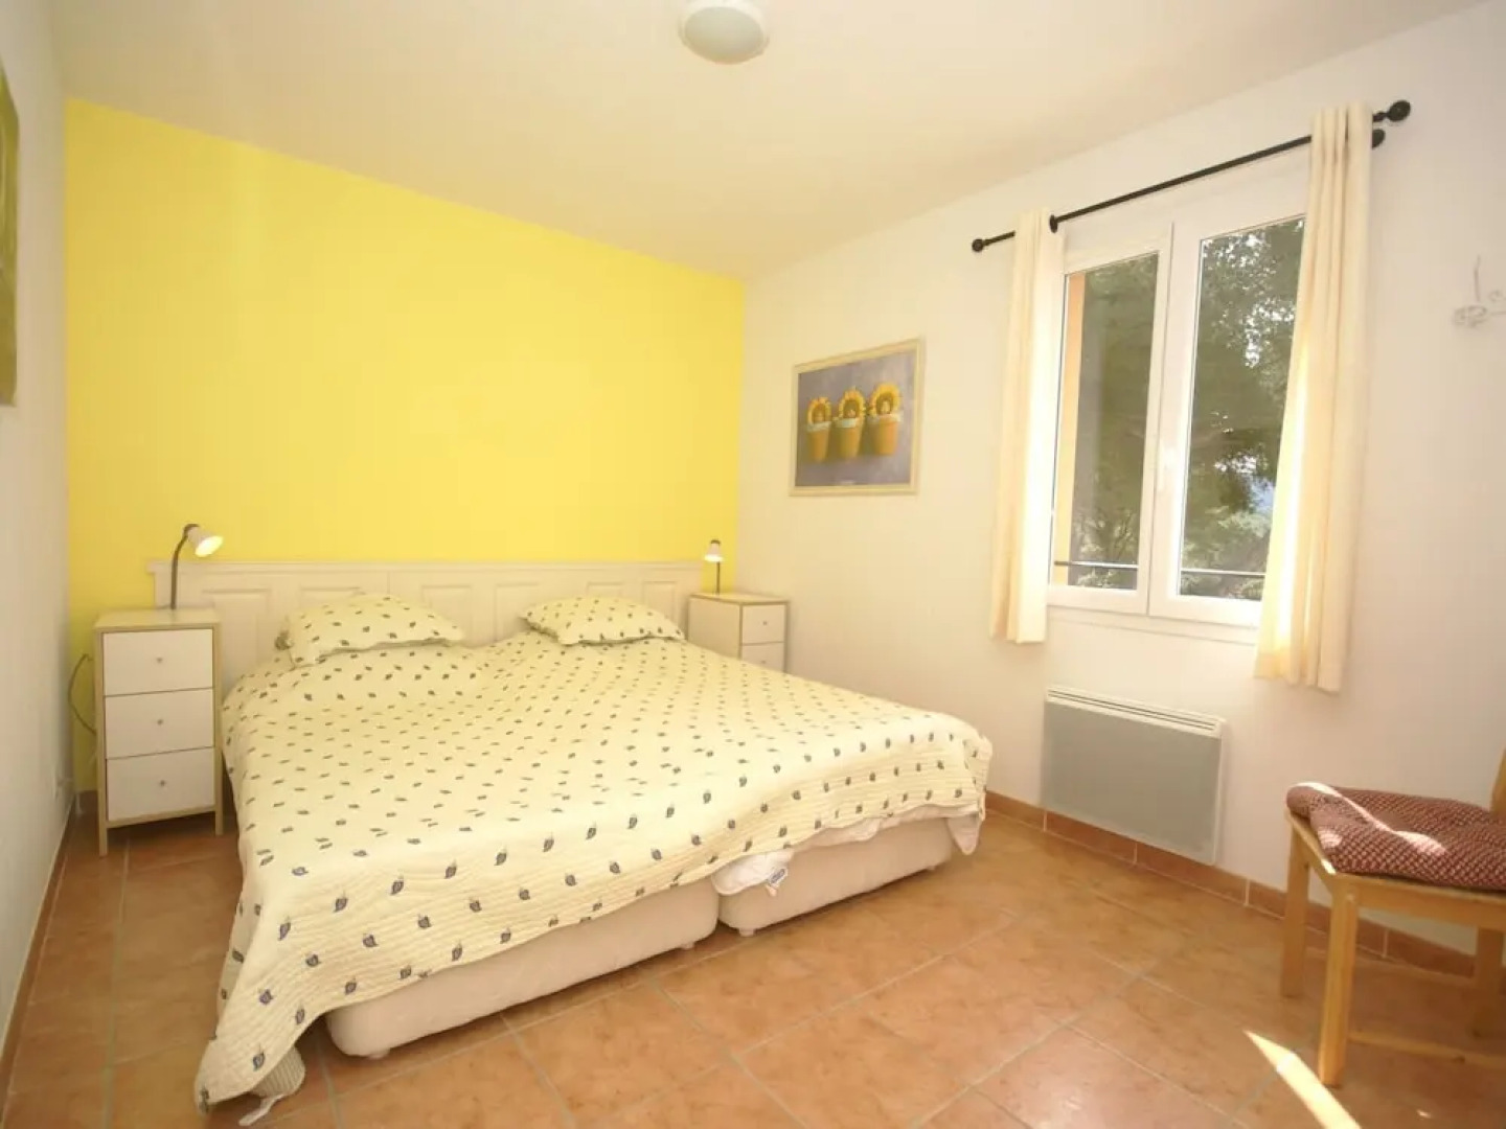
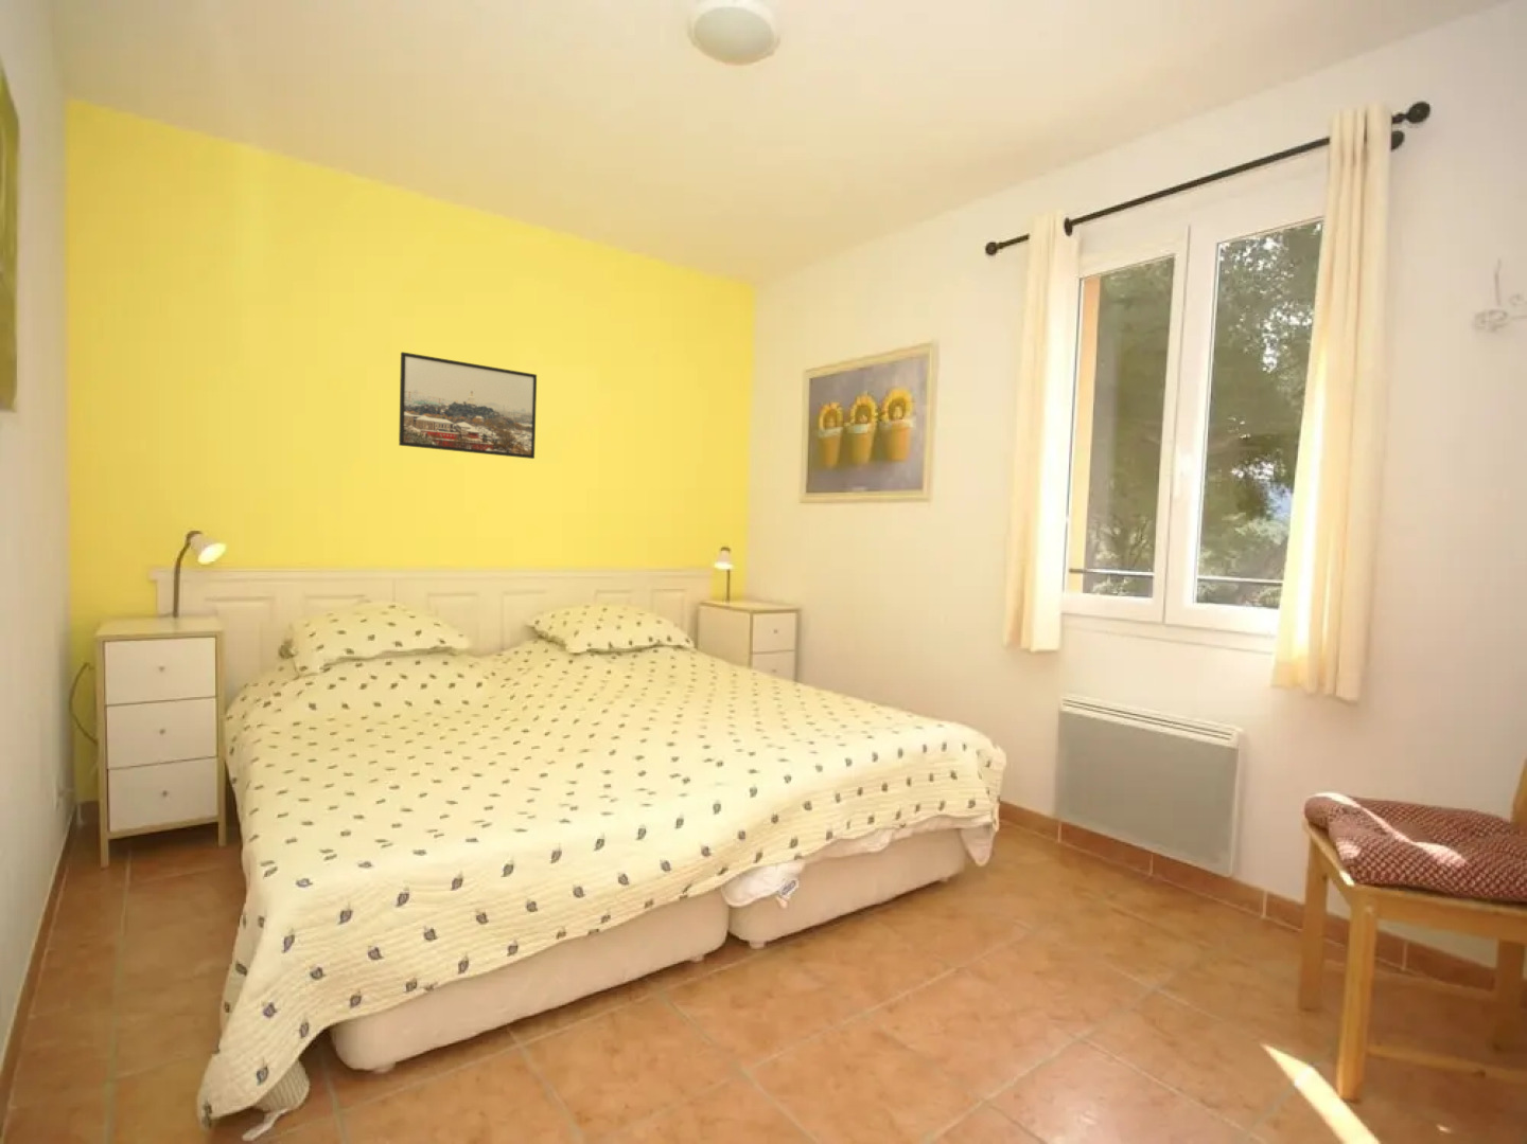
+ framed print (471, 407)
